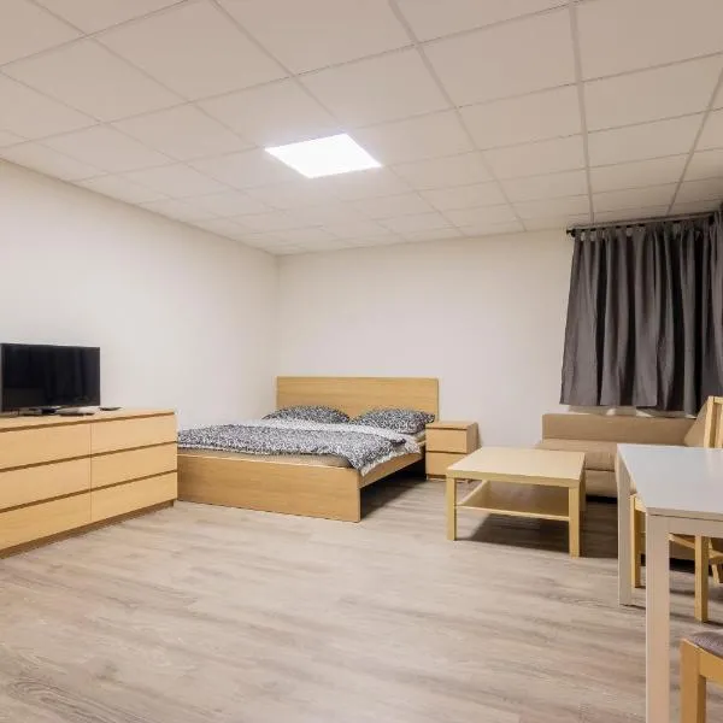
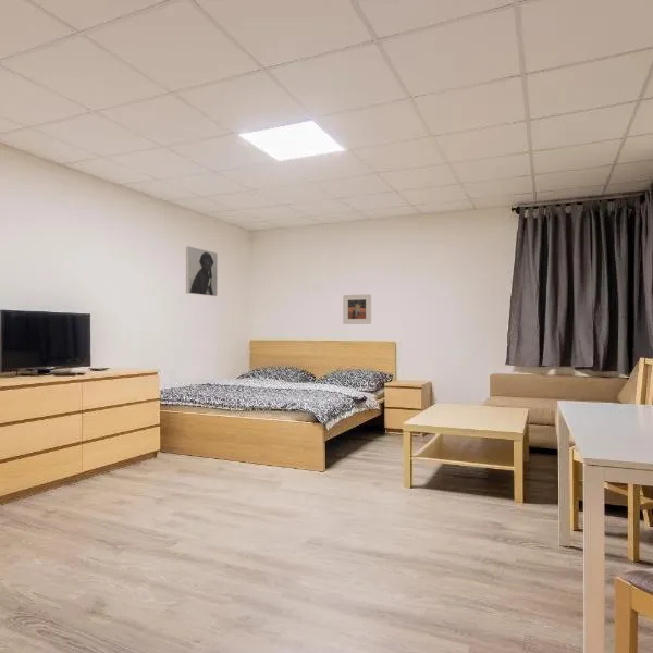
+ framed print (201, 272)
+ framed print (357, 309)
